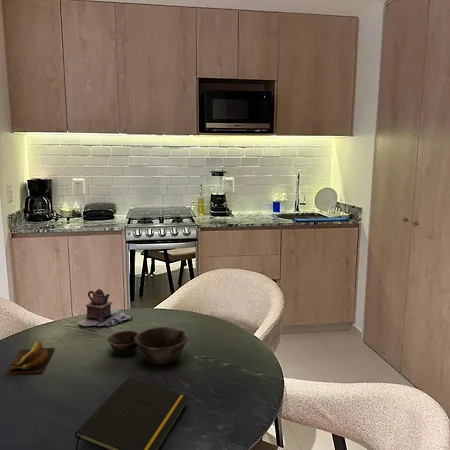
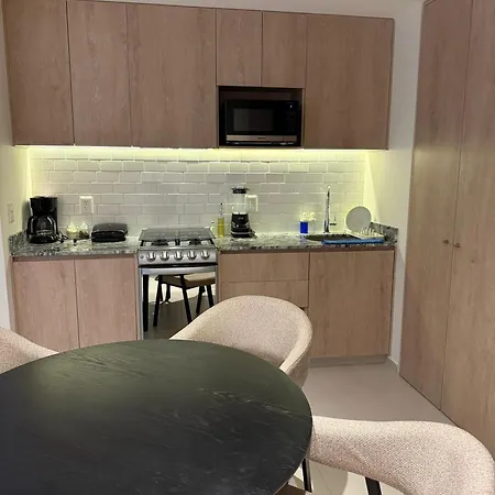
- teapot (100, 304)
- banana (30, 353)
- notepad (137, 415)
- bowl (149, 344)
